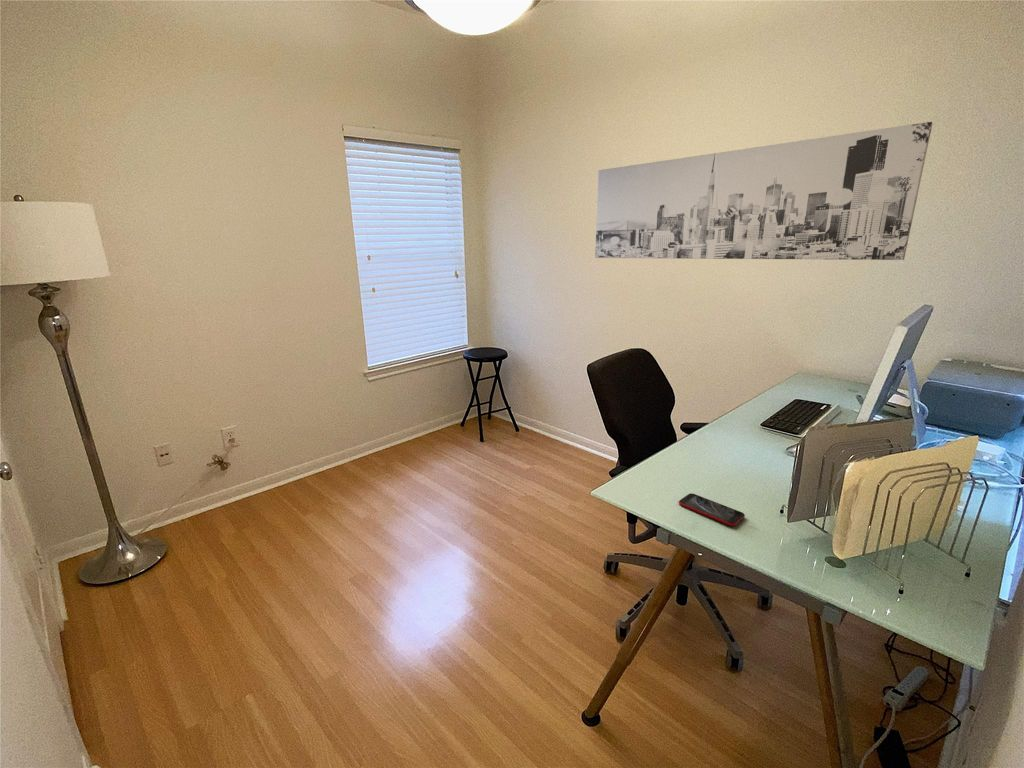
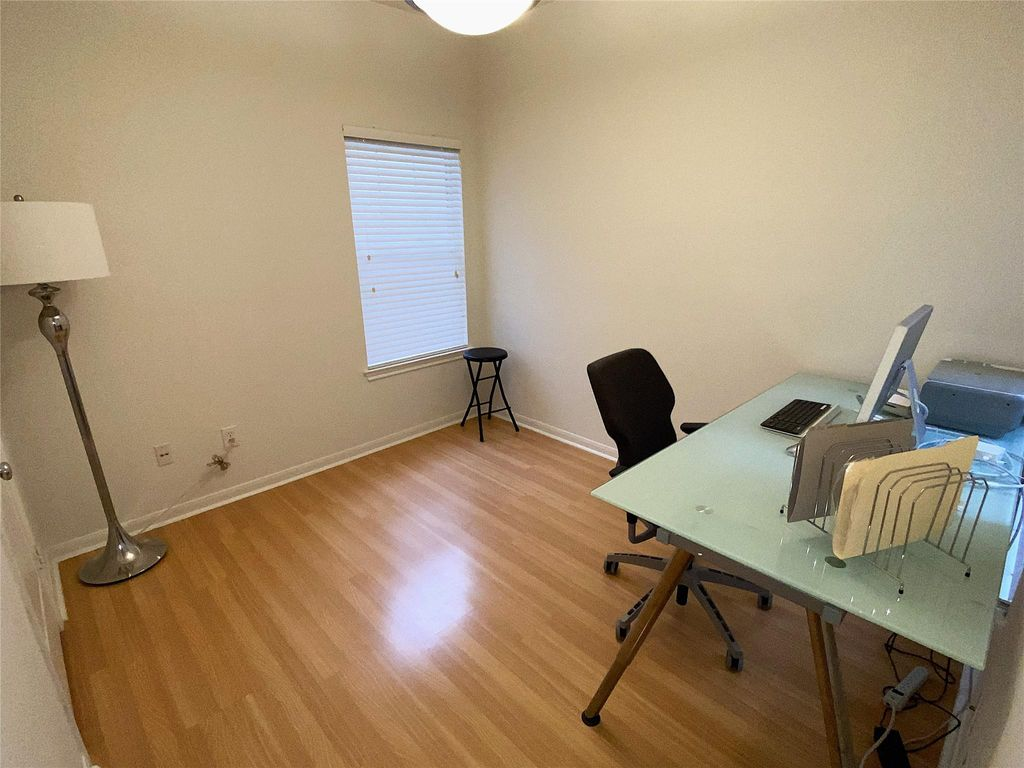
- smartphone (710, 508)
- wall art (723, 206)
